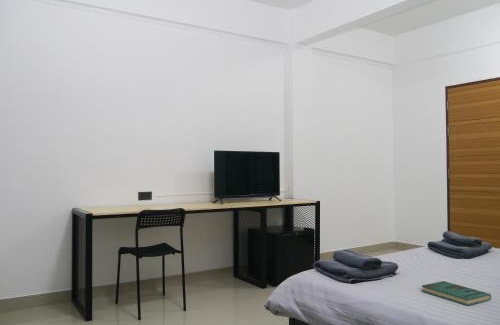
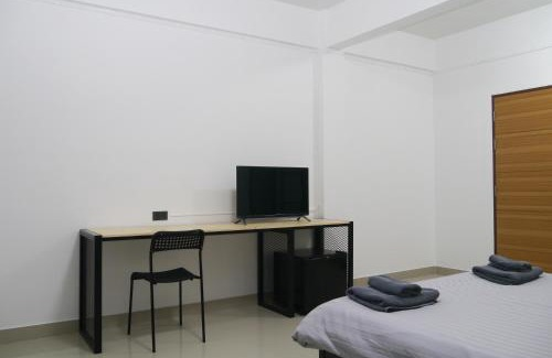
- book (455, 292)
